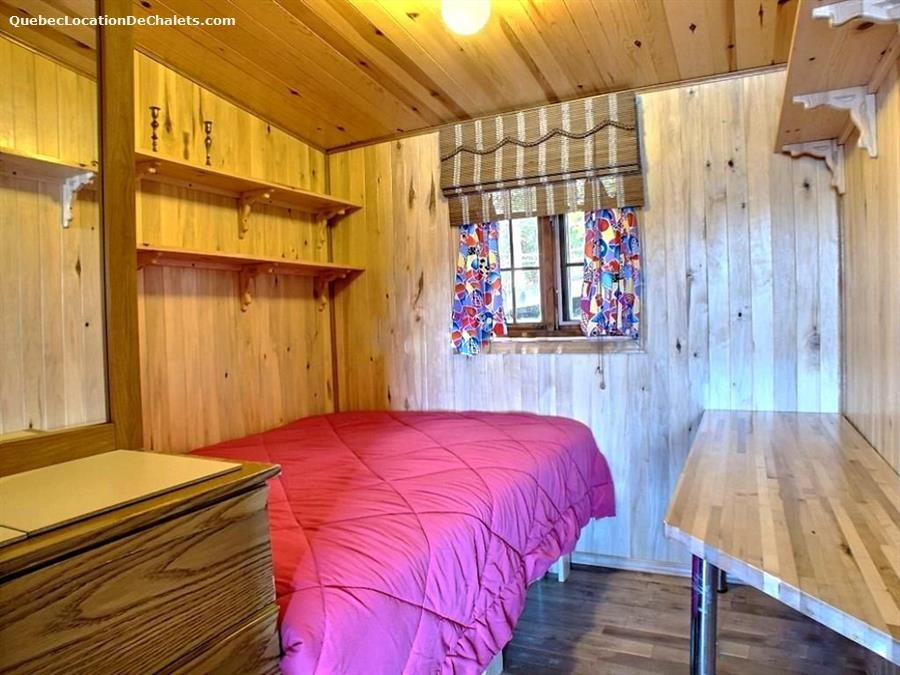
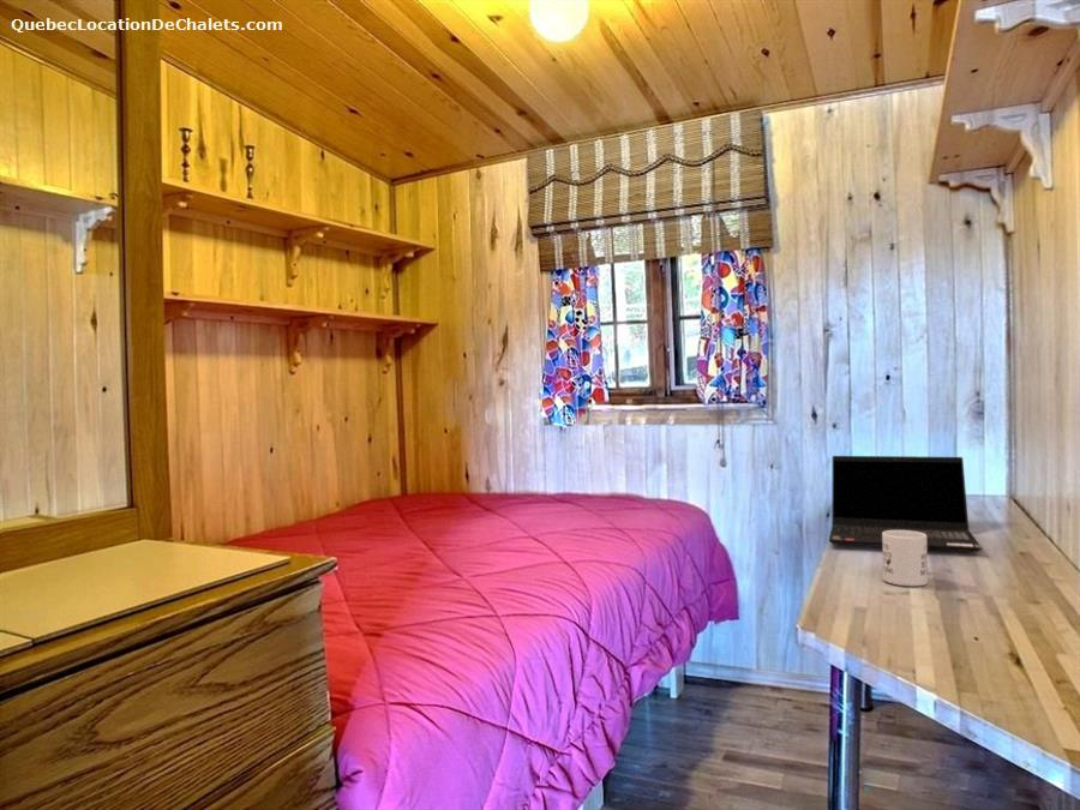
+ laptop computer (898, 499)
+ mug (904, 554)
